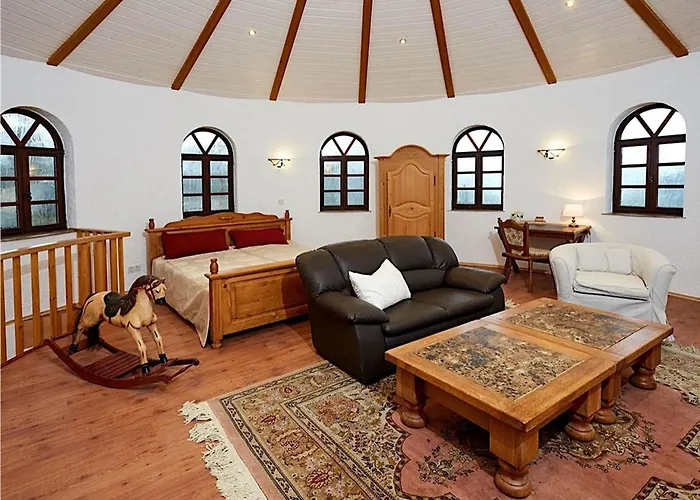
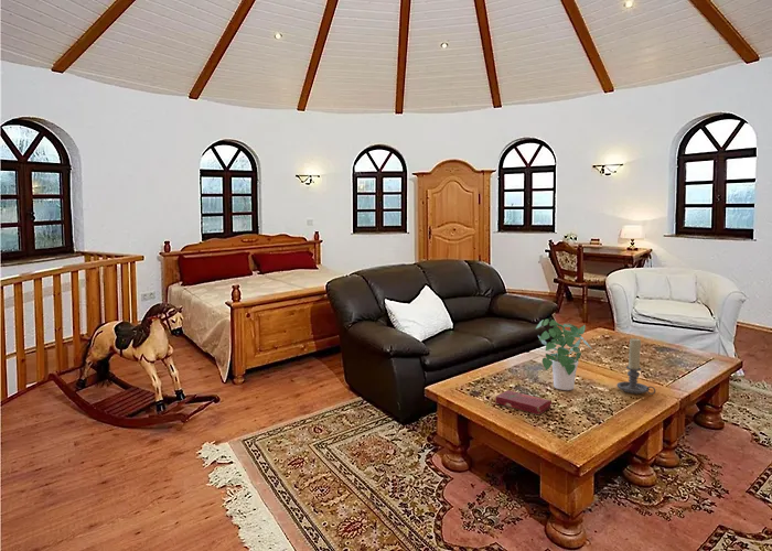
+ potted plant (560, 354)
+ candle holder (636, 365)
+ book (523, 401)
